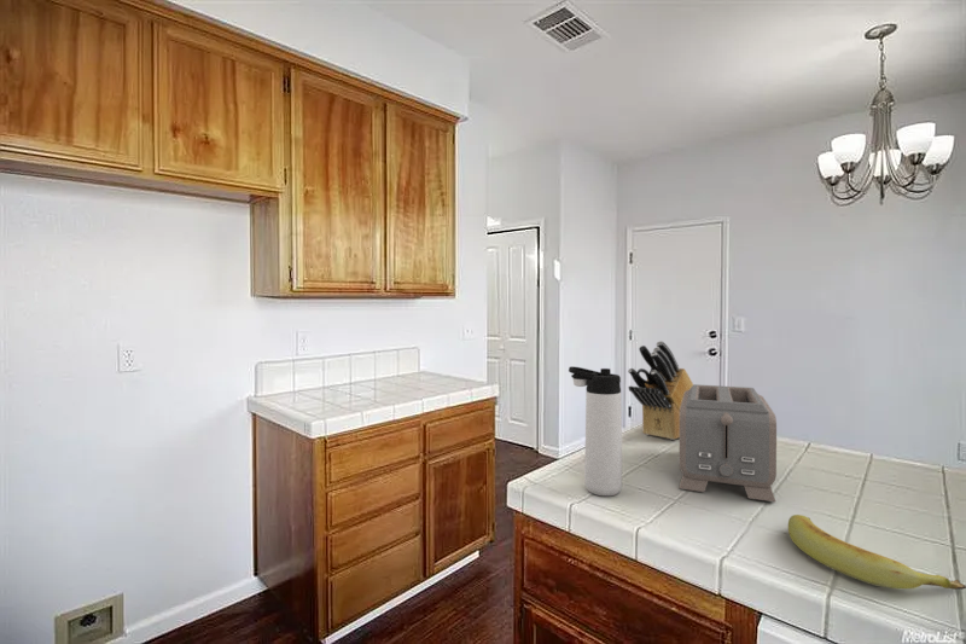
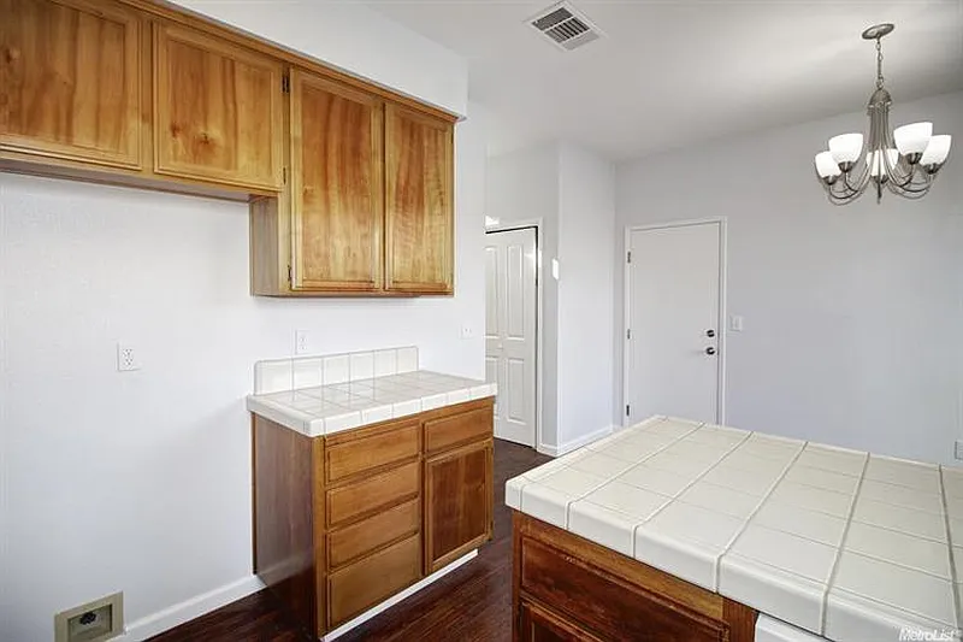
- thermos bottle (594, 428)
- knife block (670, 385)
- toaster (723, 435)
- banana (866, 550)
